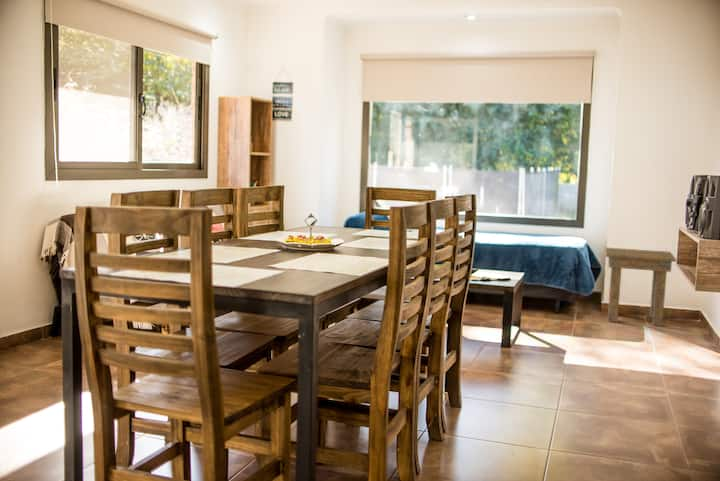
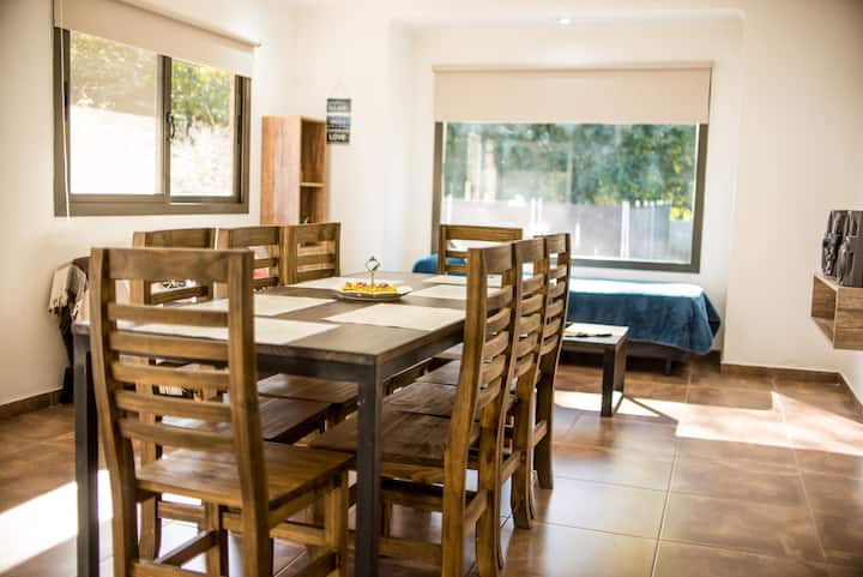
- side table (652, 286)
